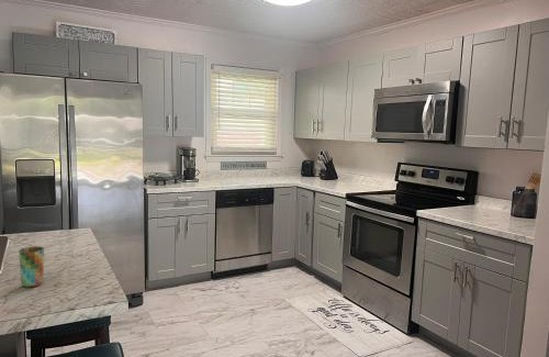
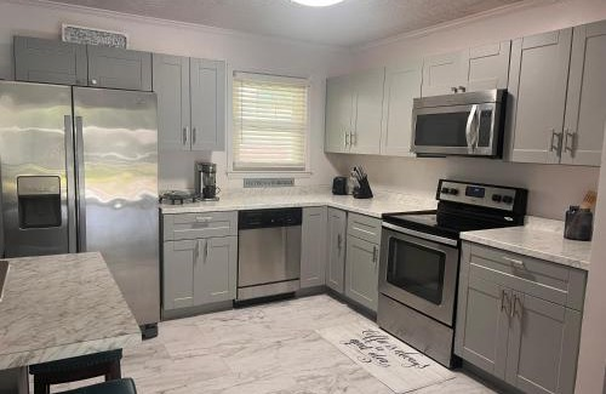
- cup (32, 267)
